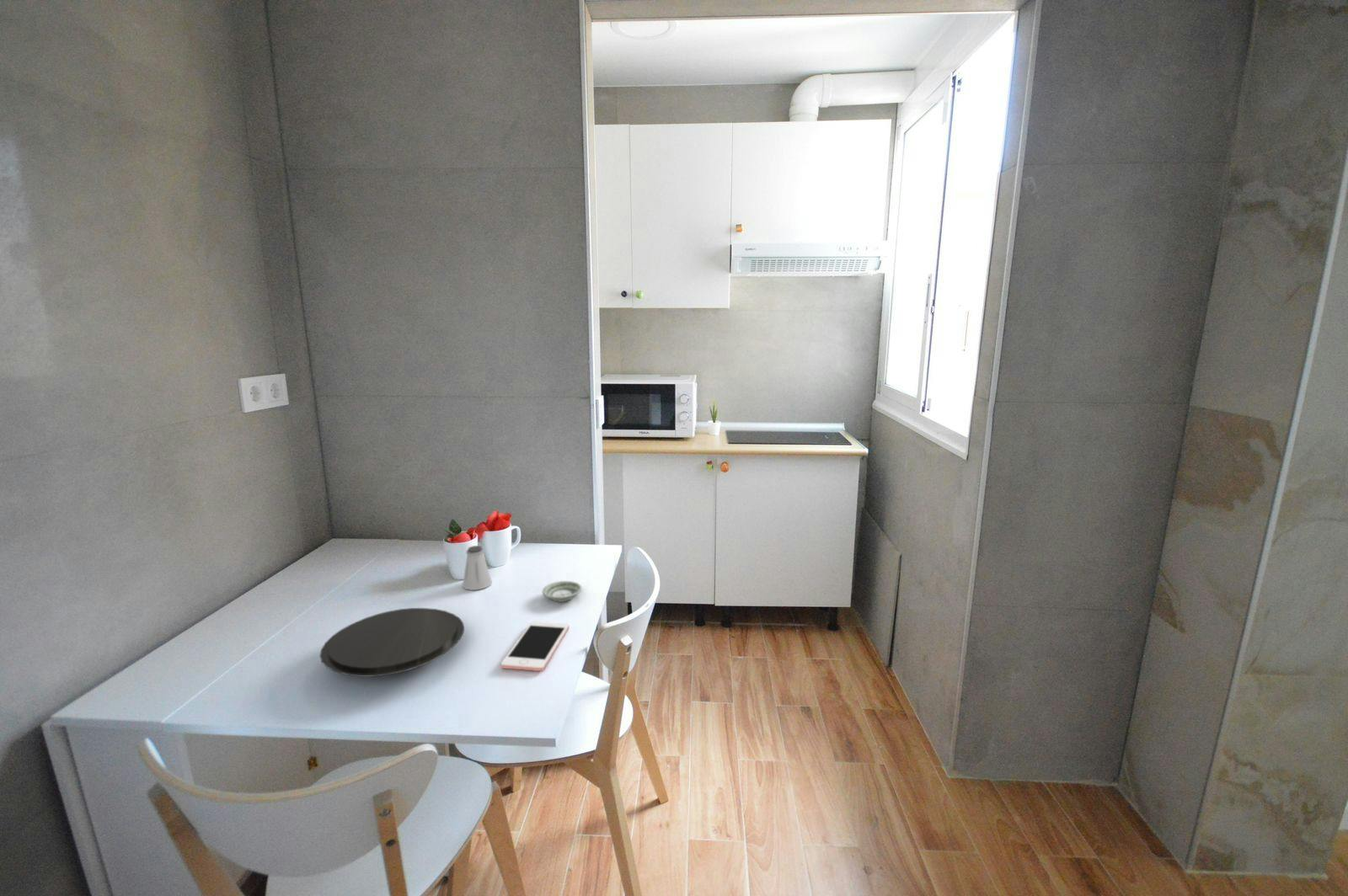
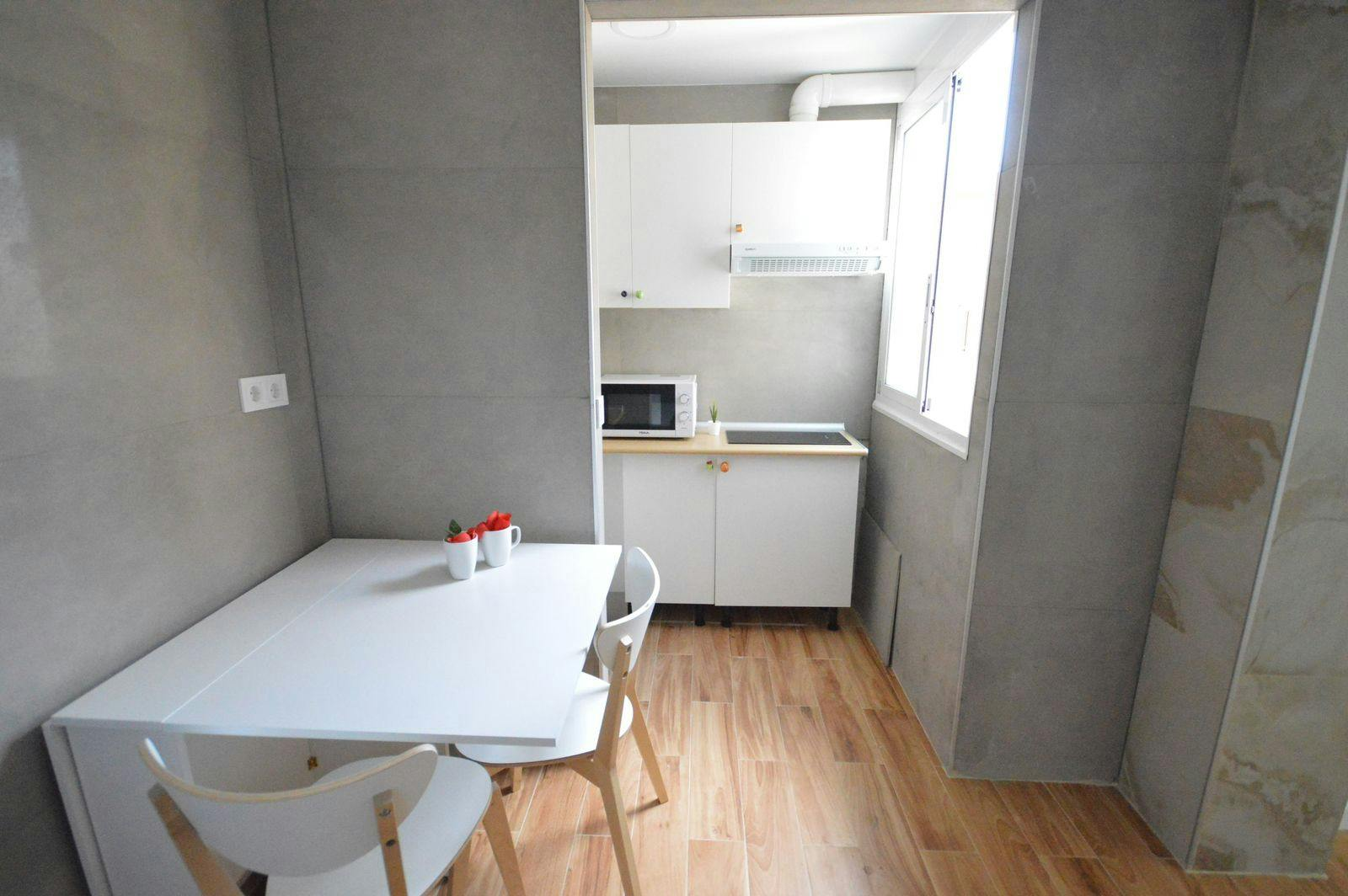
- cell phone (537, 644)
- saucer (562, 593)
- saltshaker (476, 566)
- plate (396, 646)
